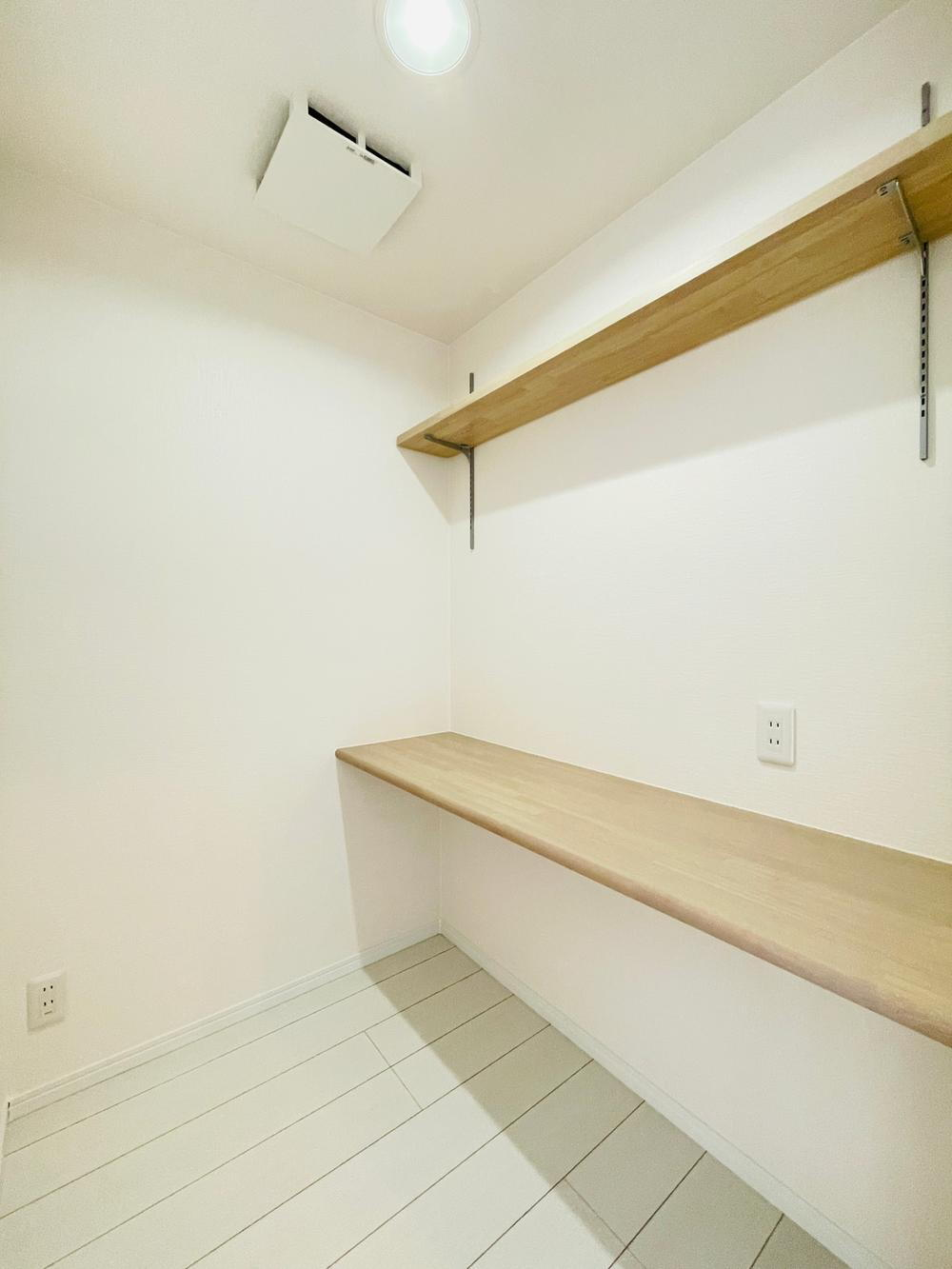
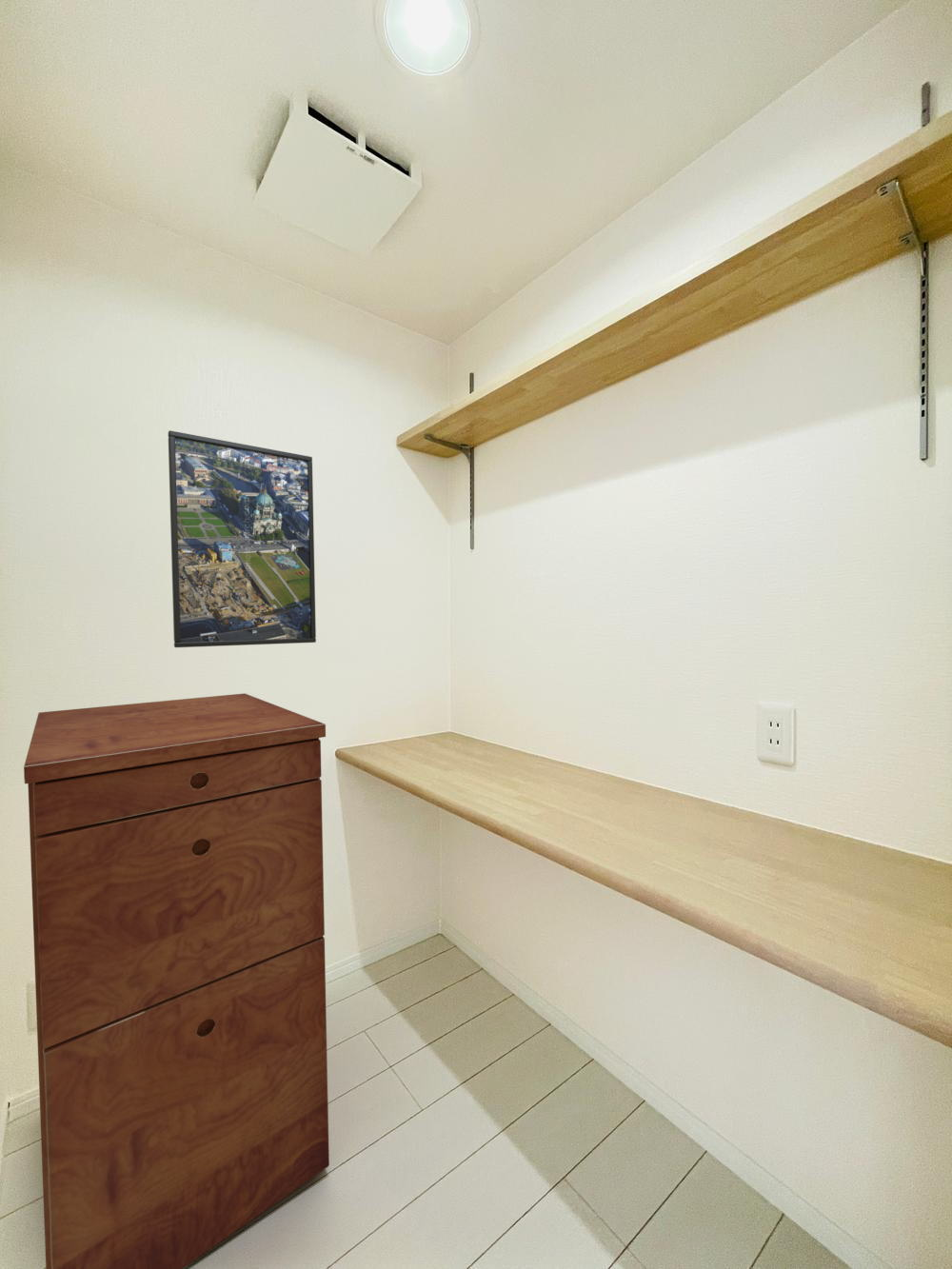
+ filing cabinet (177, 928)
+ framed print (248, 545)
